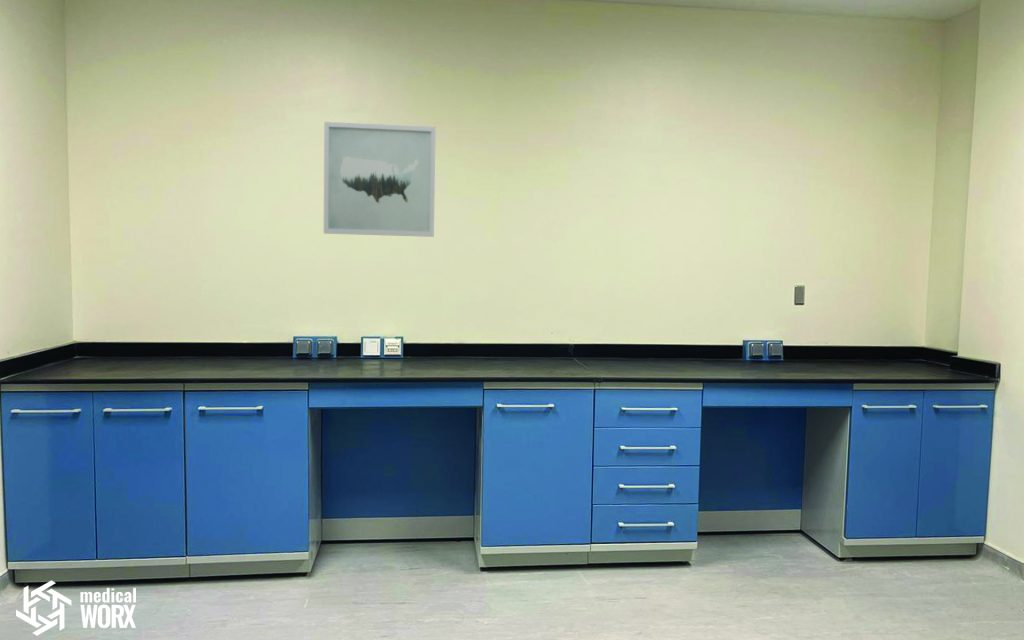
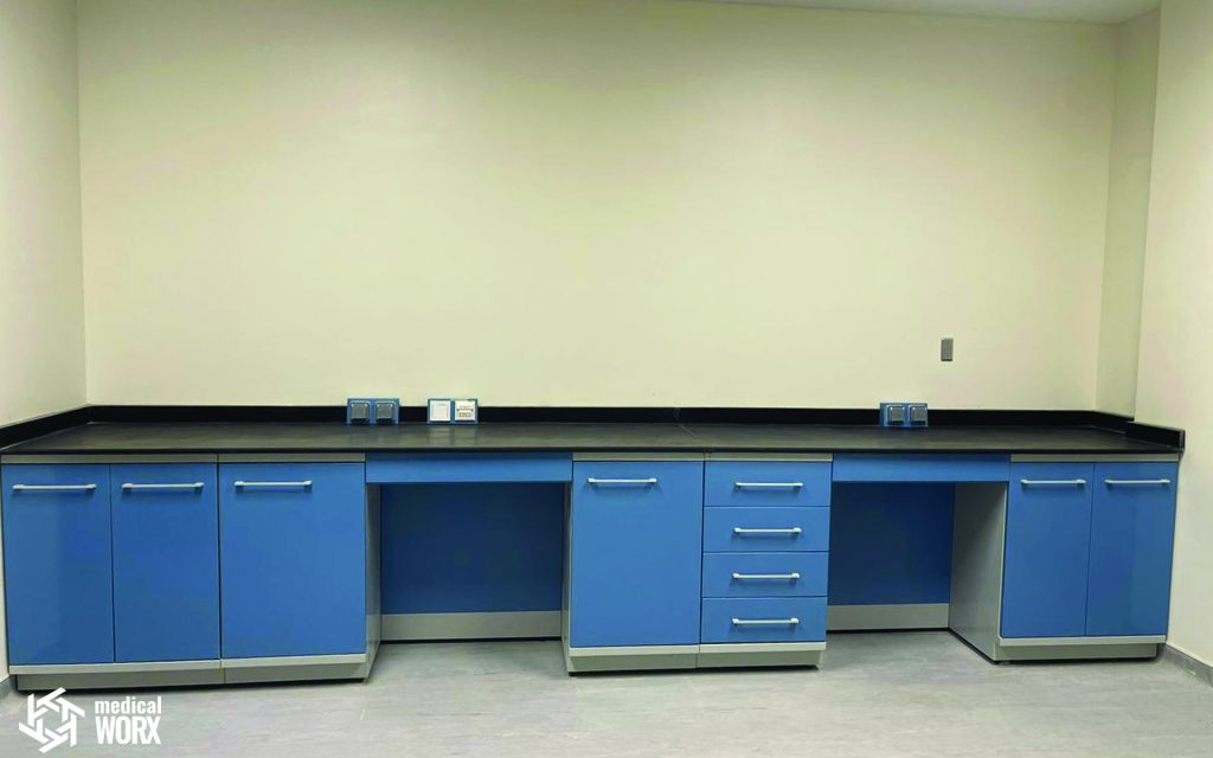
- wall art (380, 180)
